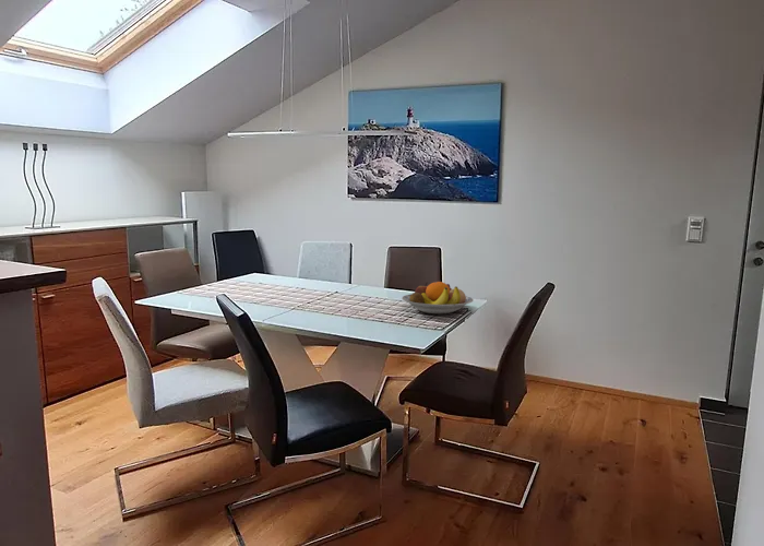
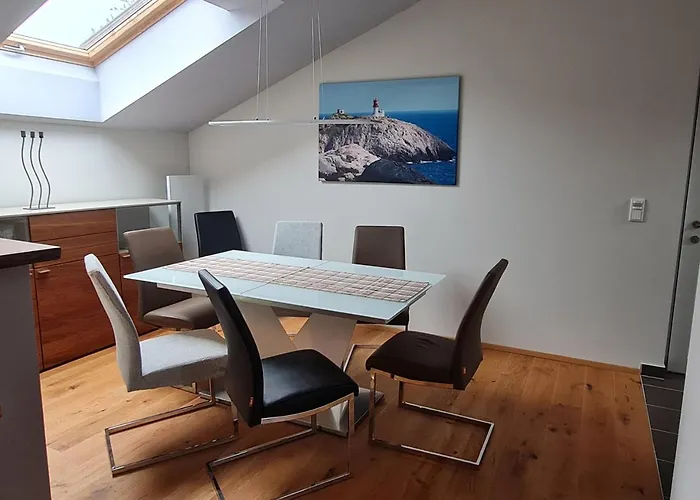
- fruit bowl (437, 295)
